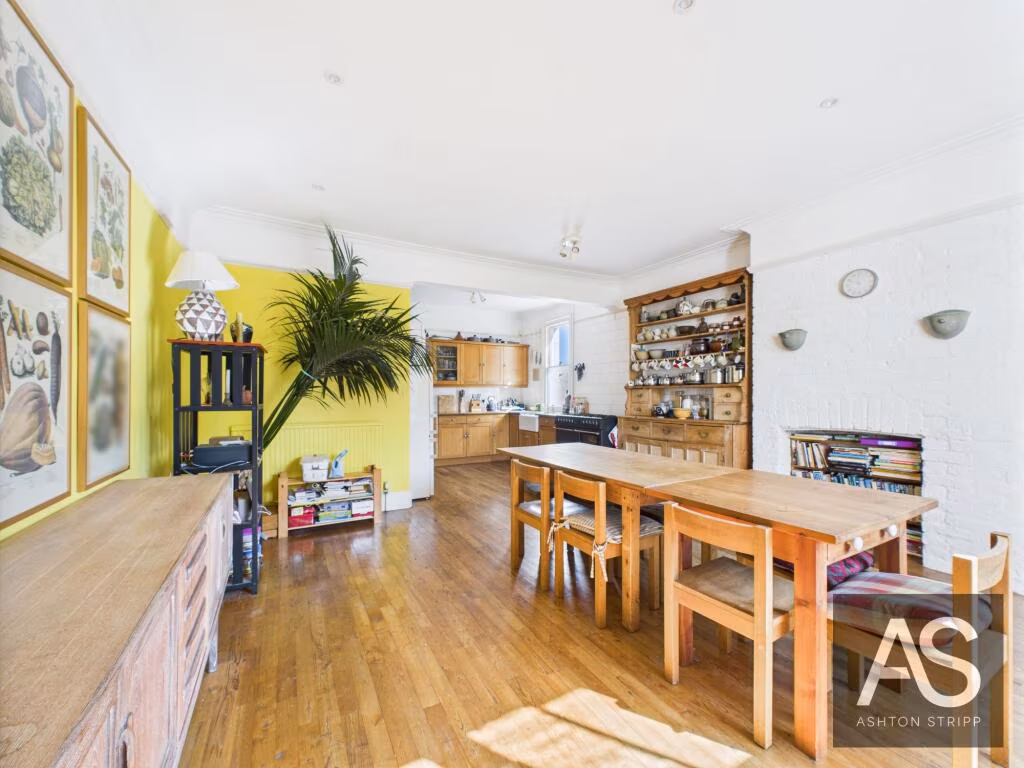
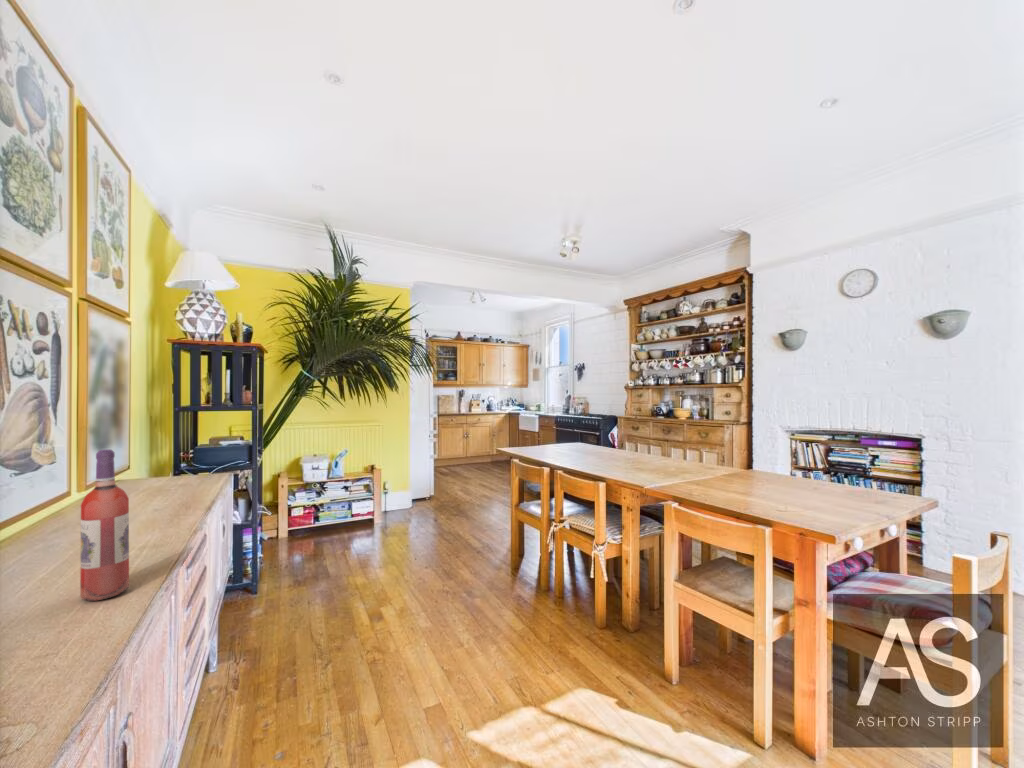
+ wine bottle (105, 522)
